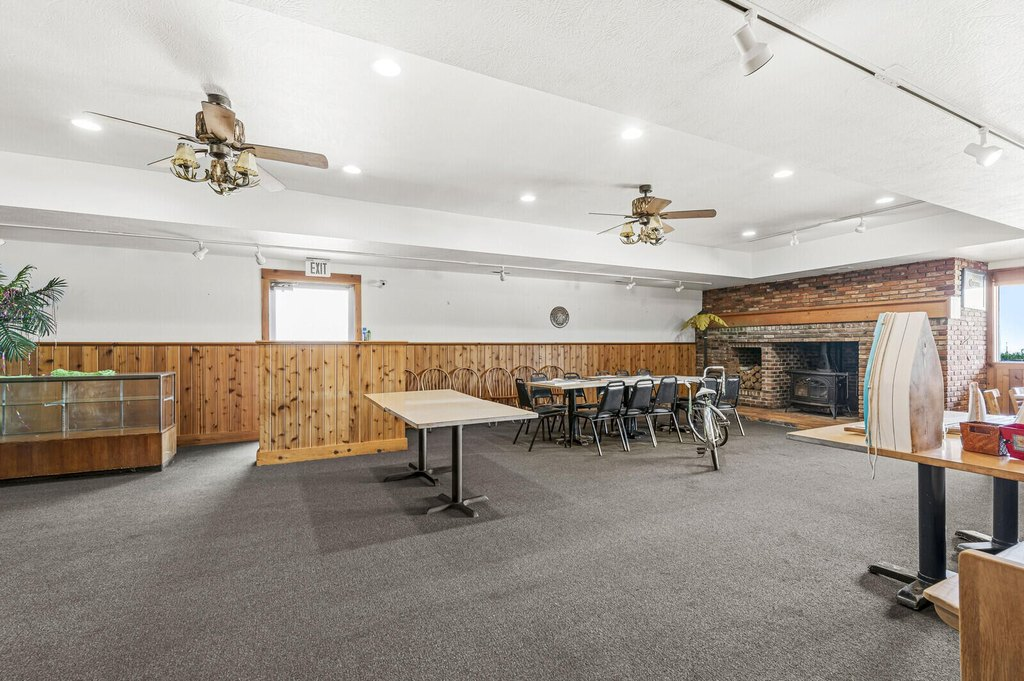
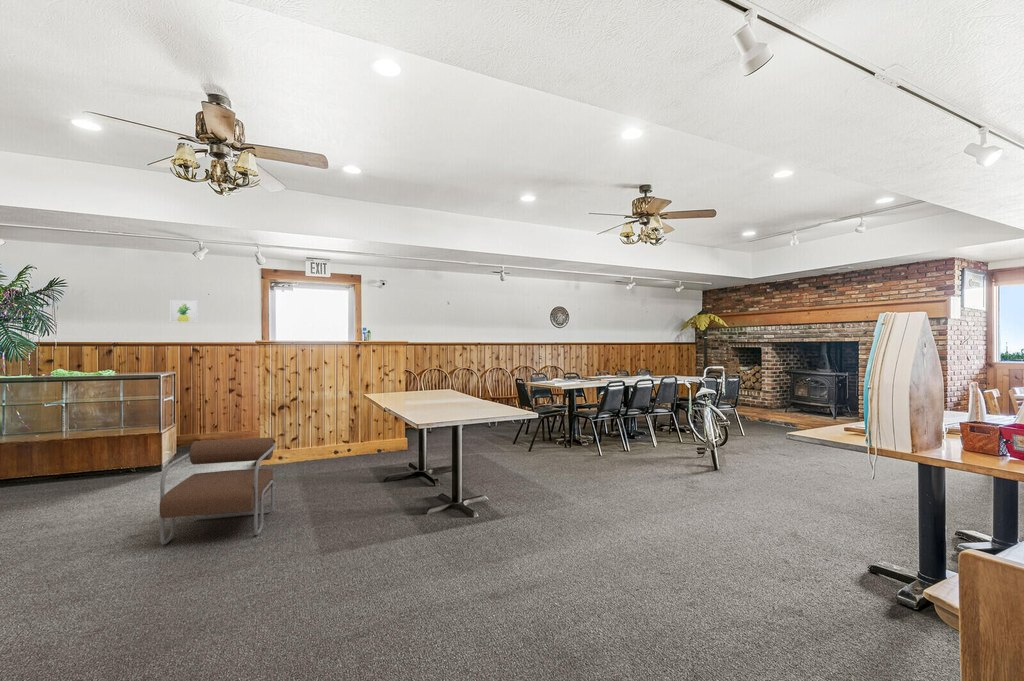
+ armchair (223, 486)
+ wall art (184, 311)
